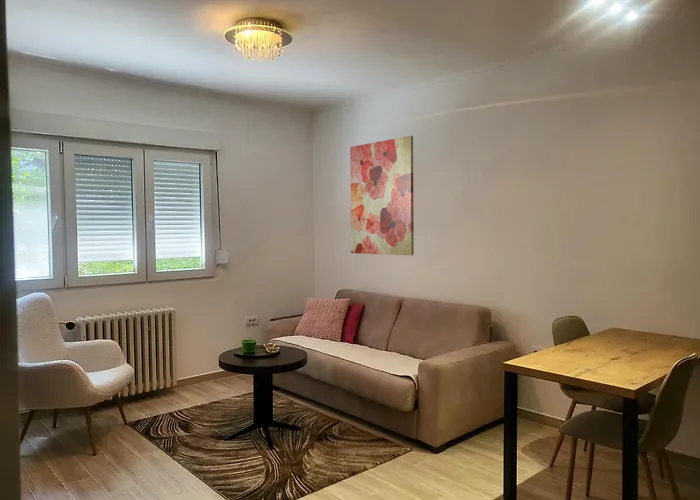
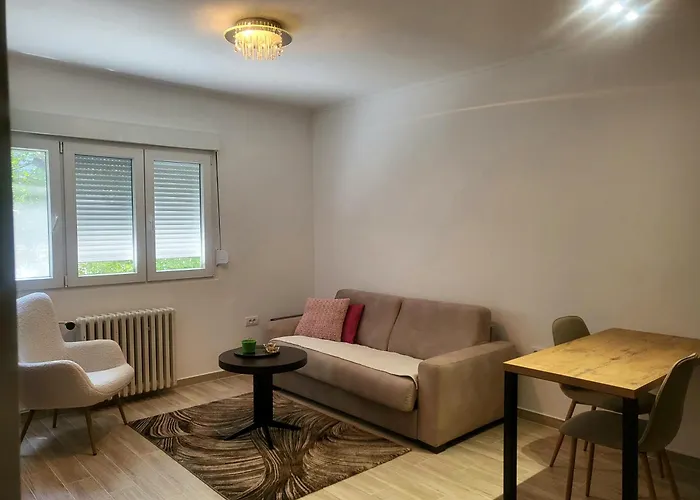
- wall art (380, 198)
